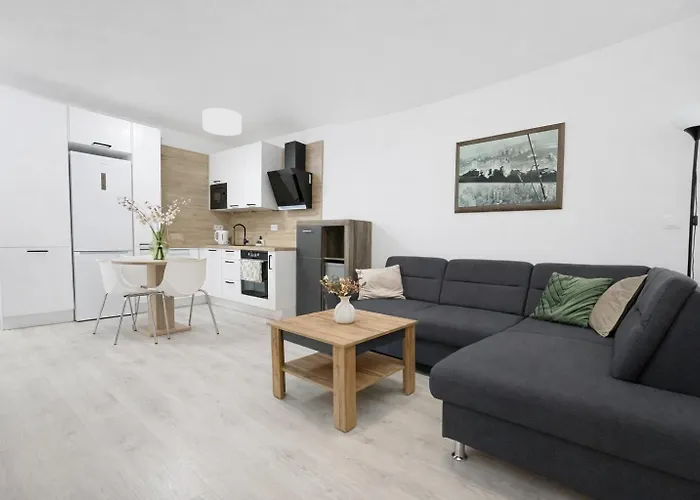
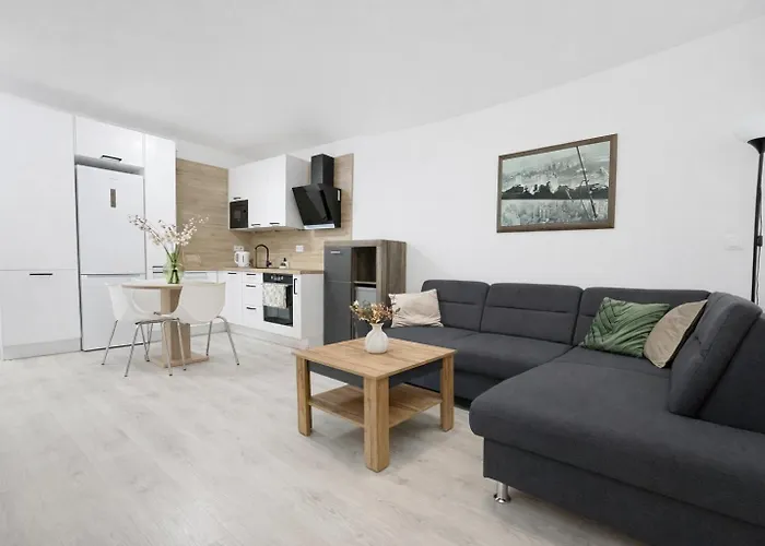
- ceiling light (222, 122)
